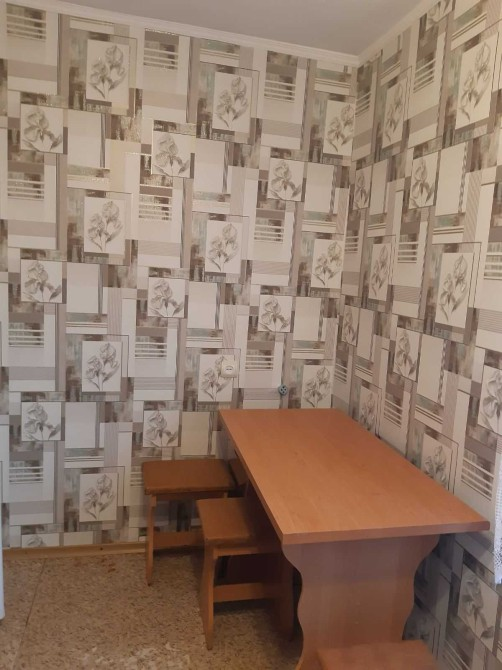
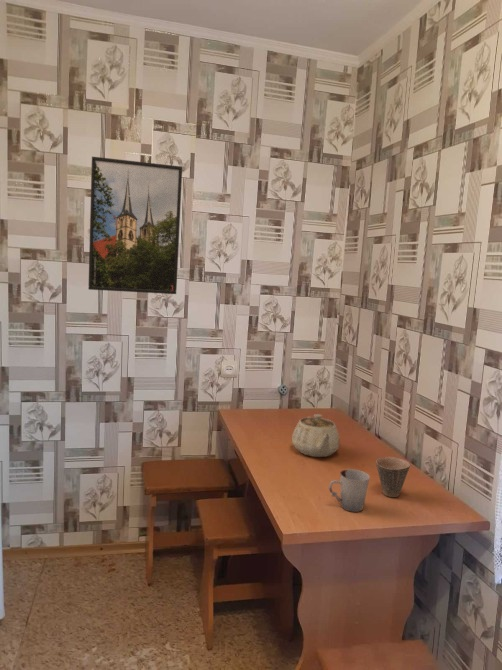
+ cup (348, 490)
+ cup (391, 478)
+ teapot (317, 434)
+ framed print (135, 227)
